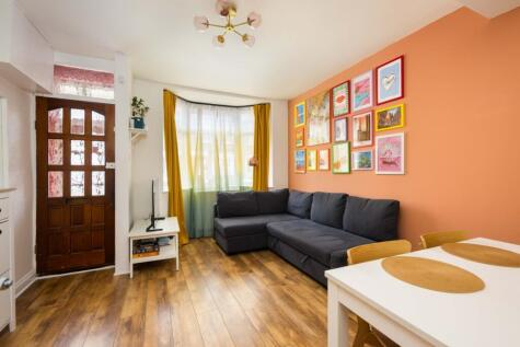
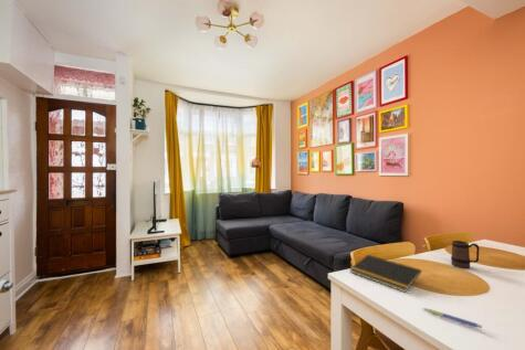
+ mug (464, 254)
+ notepad (384, 271)
+ pen (450, 317)
